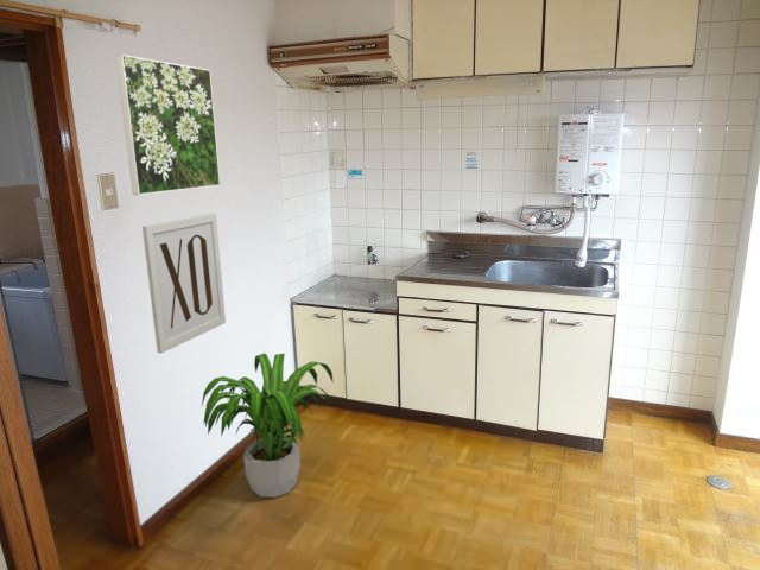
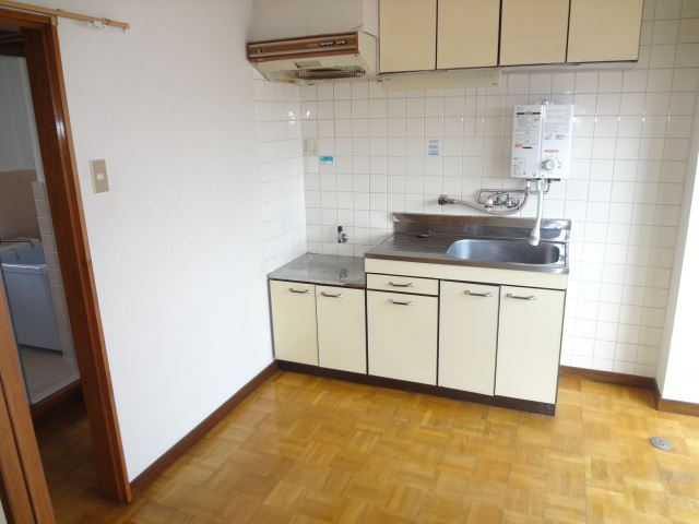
- potted plant (274, 426)
- wall art (188, 279)
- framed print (173, 127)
